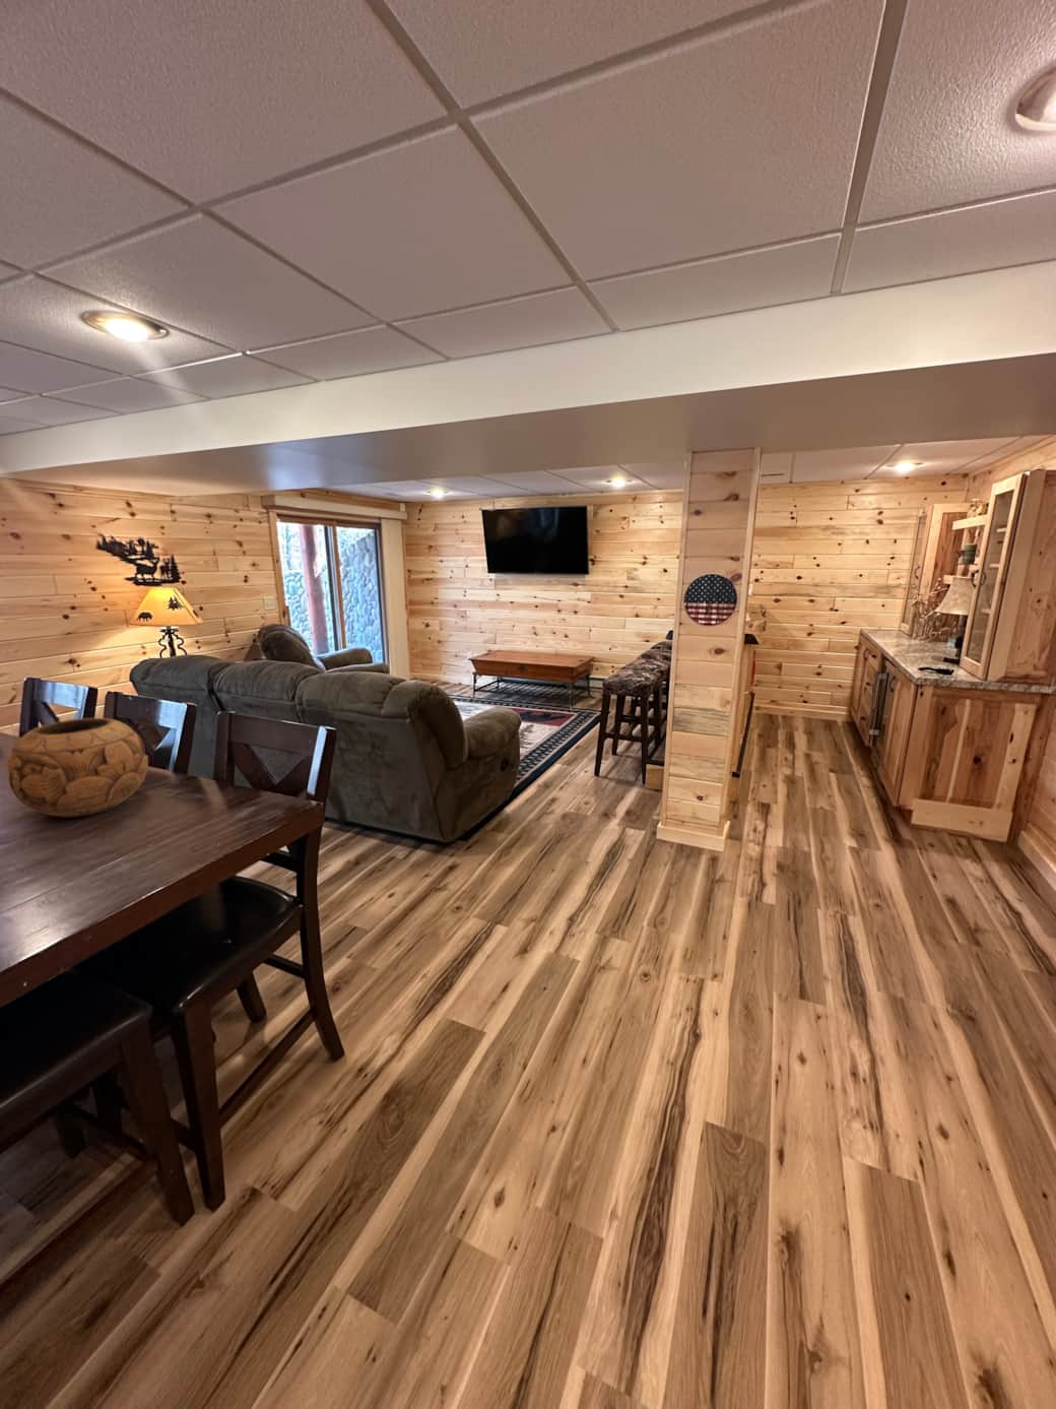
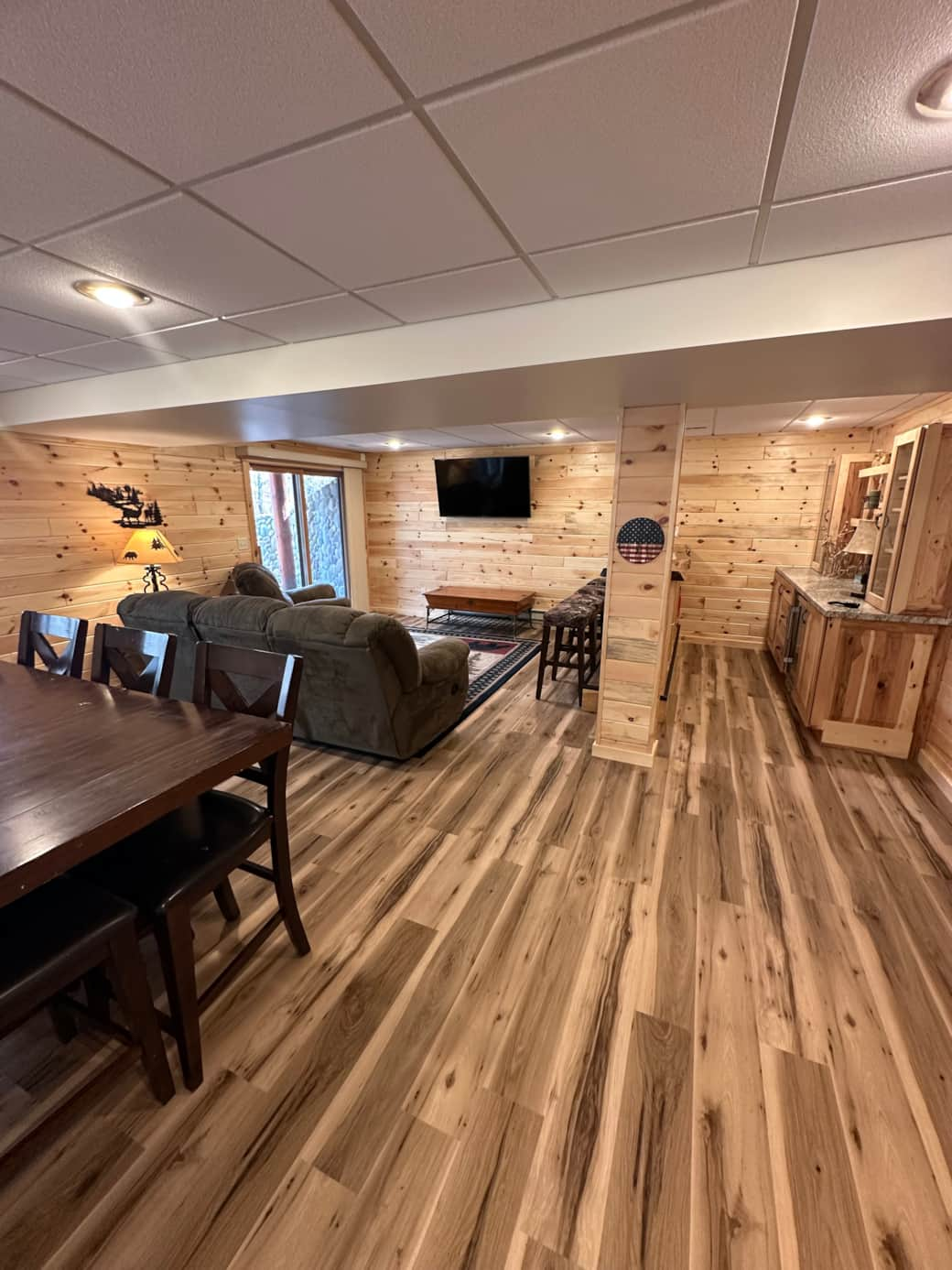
- decorative bowl (81, 766)
